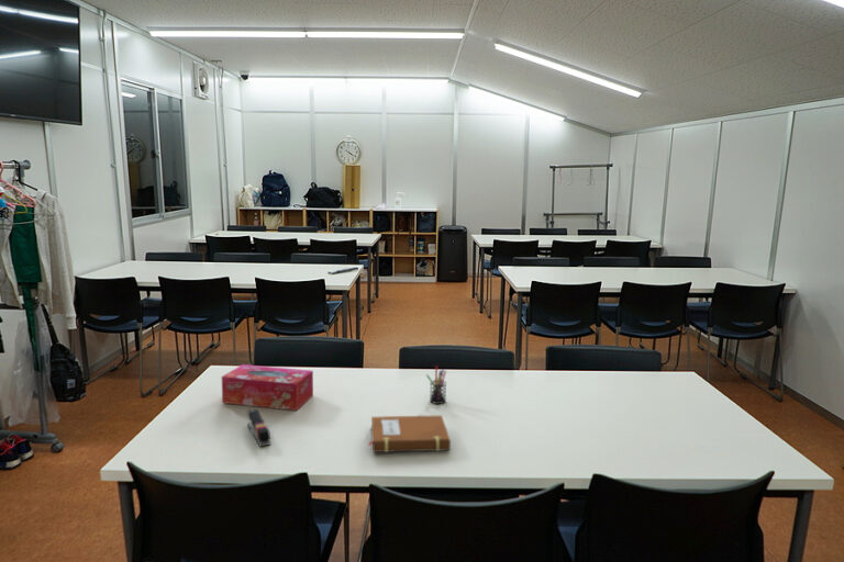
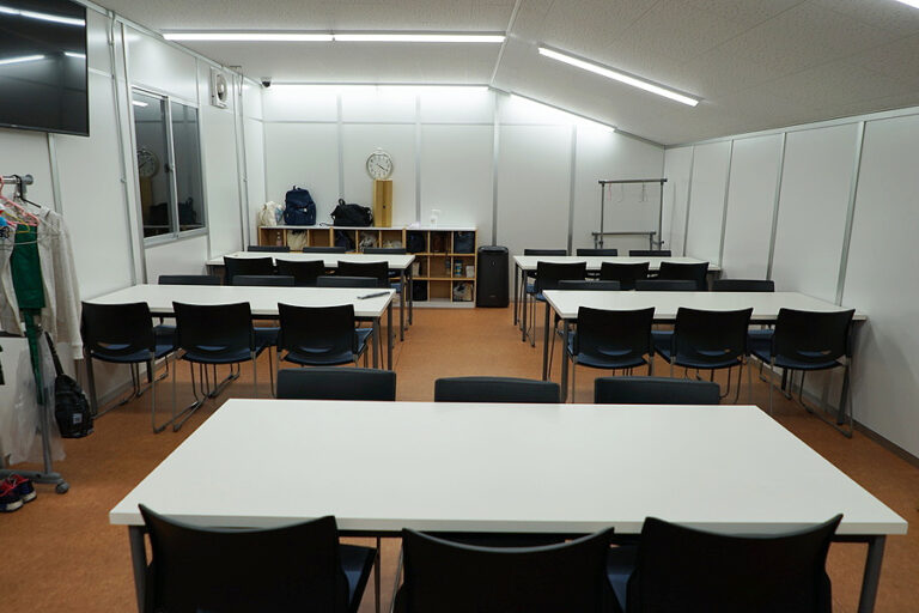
- notebook (407, 432)
- stapler (258, 427)
- tissue box (268, 386)
- pen holder (435, 384)
